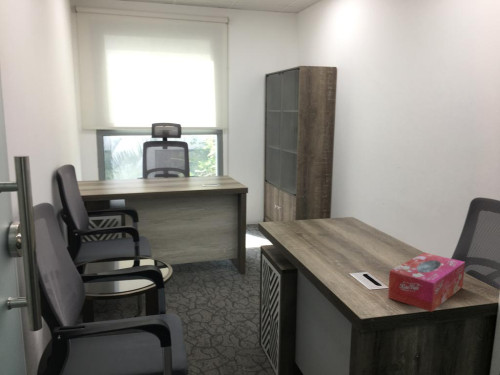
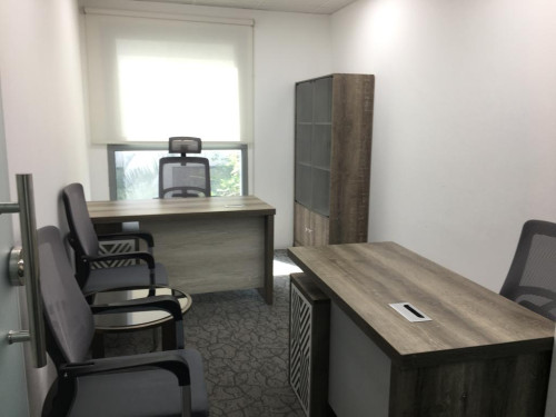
- tissue box (427, 279)
